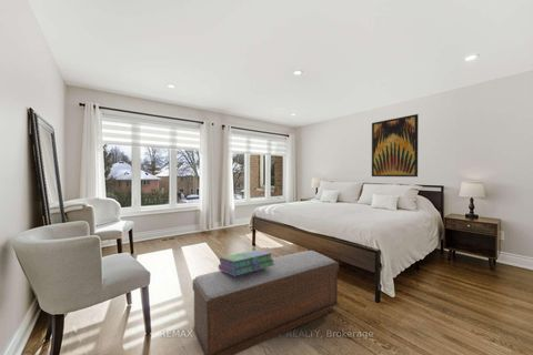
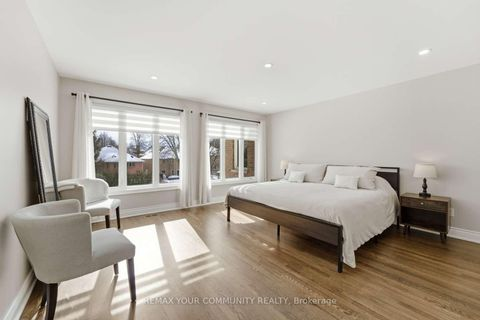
- wall art (392, 148)
- stack of books (247, 264)
- bench (271, 293)
